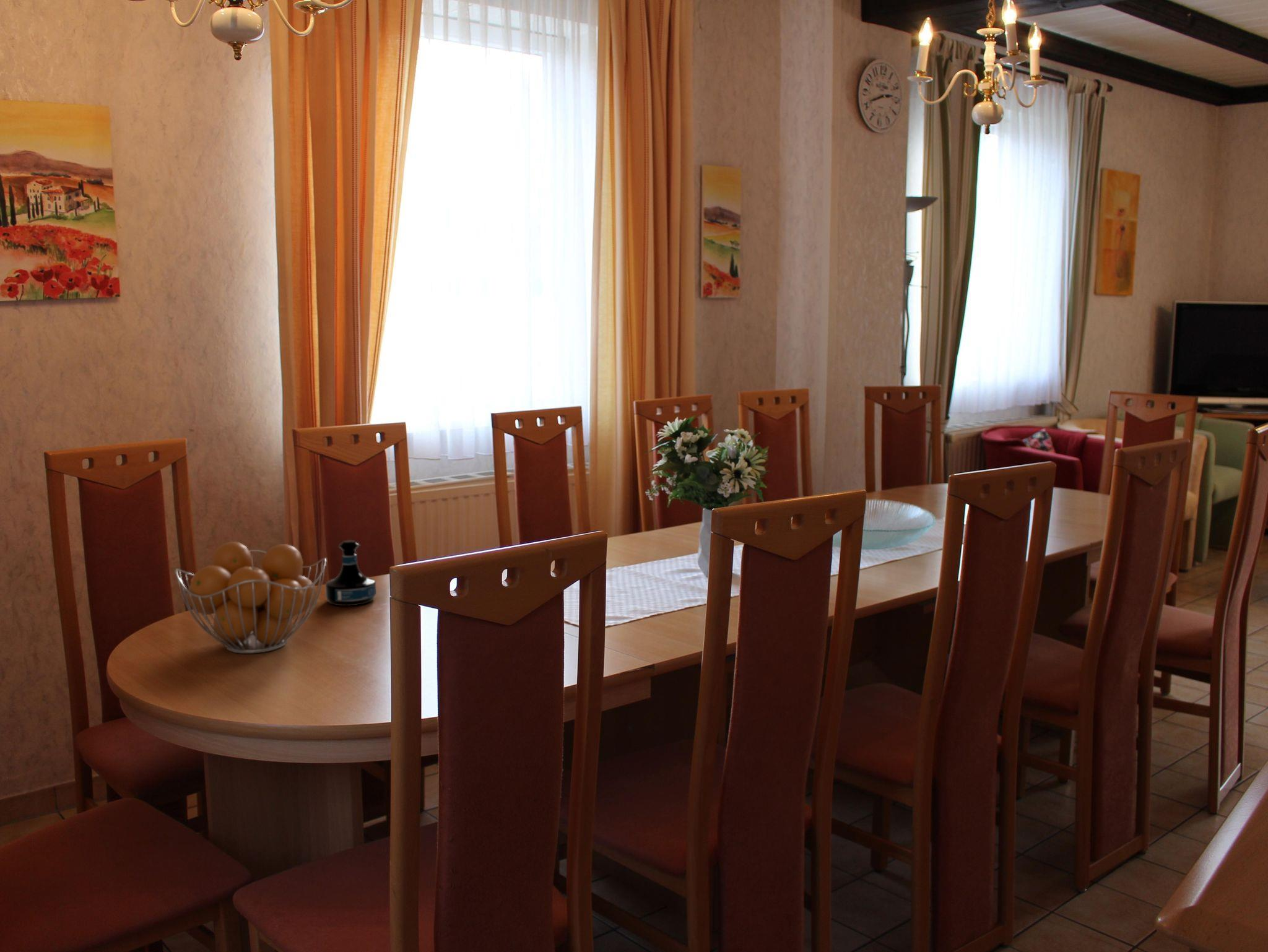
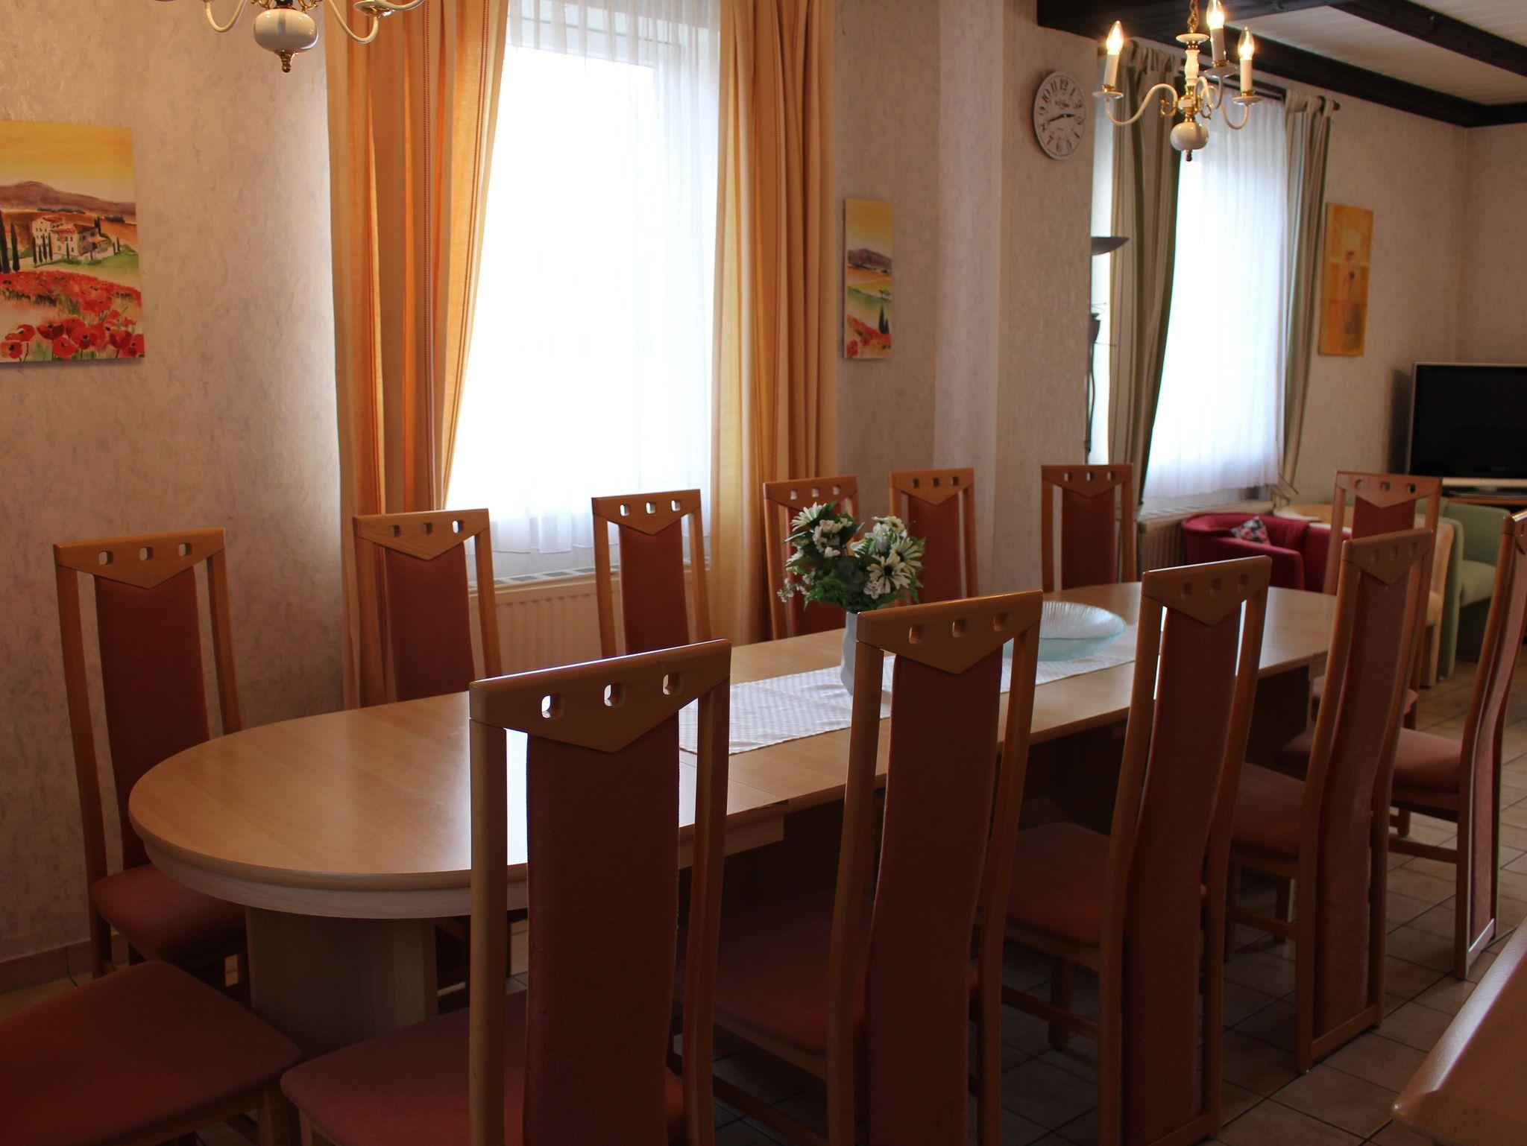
- fruit basket (254, 594)
- tequila bottle (350, 571)
